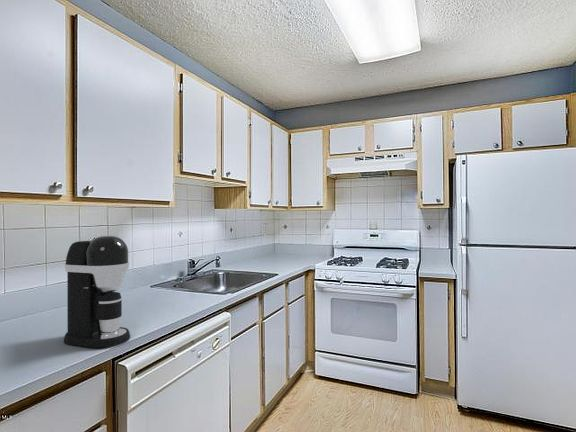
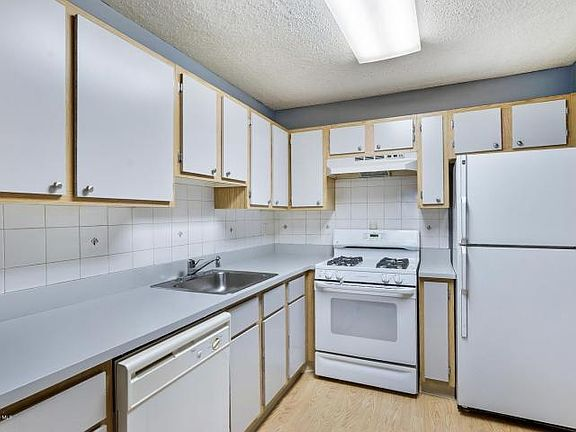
- coffee maker (97, 287)
